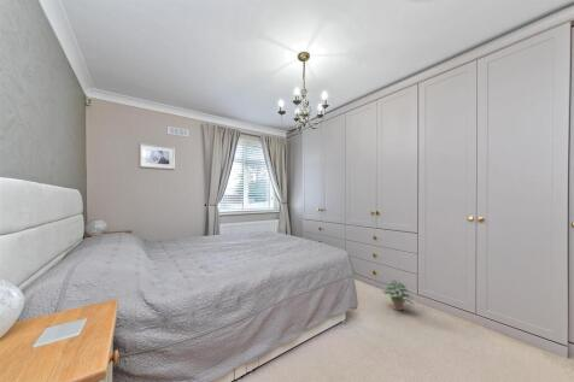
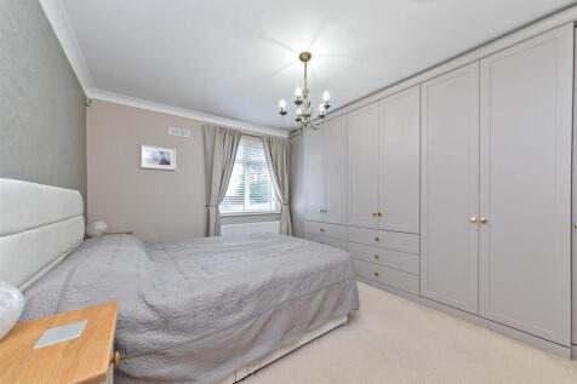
- potted plant (398, 294)
